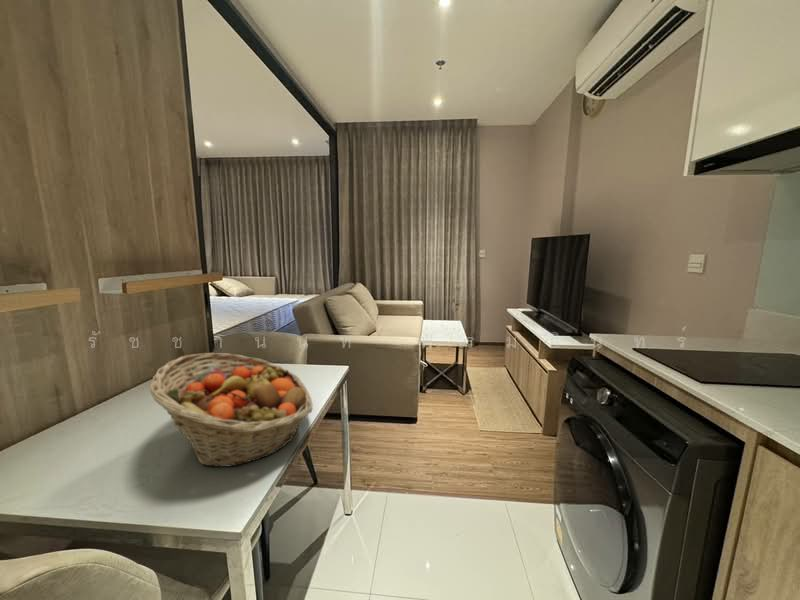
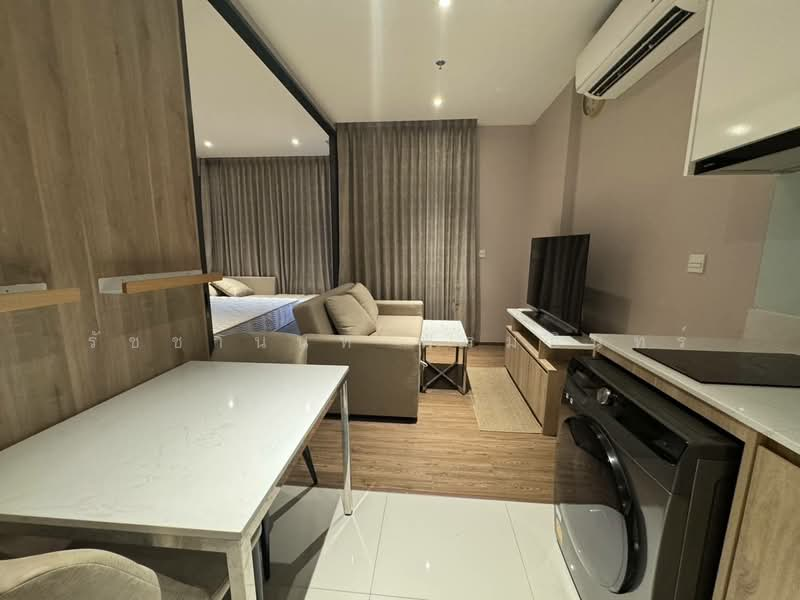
- fruit basket (240, 396)
